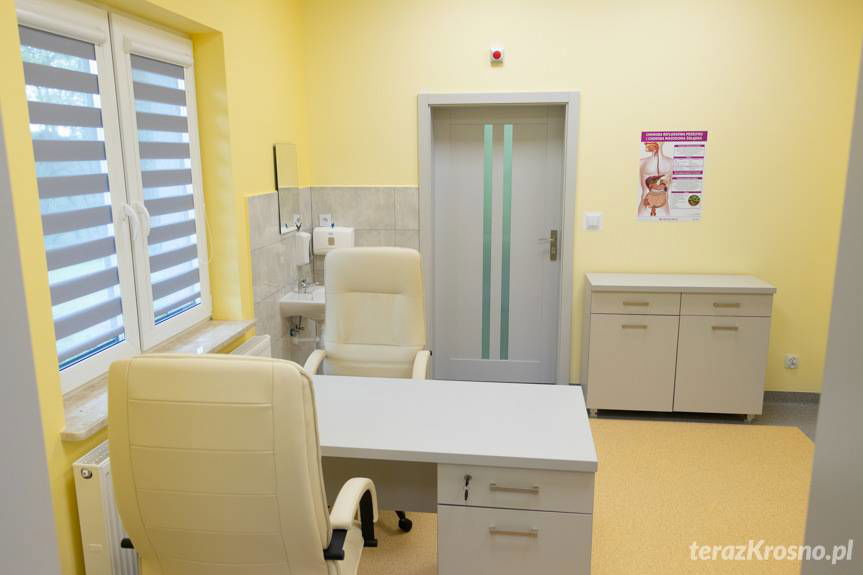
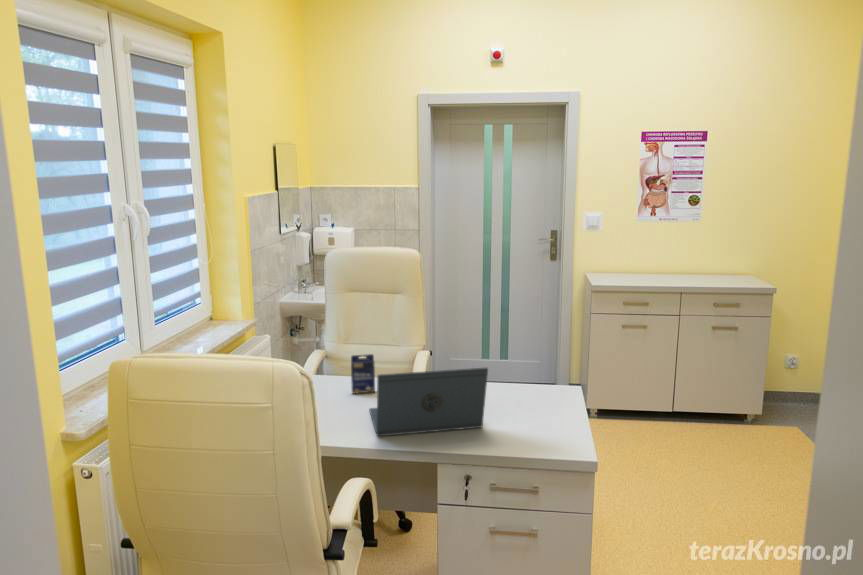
+ laptop (425, 390)
+ small box (363, 373)
